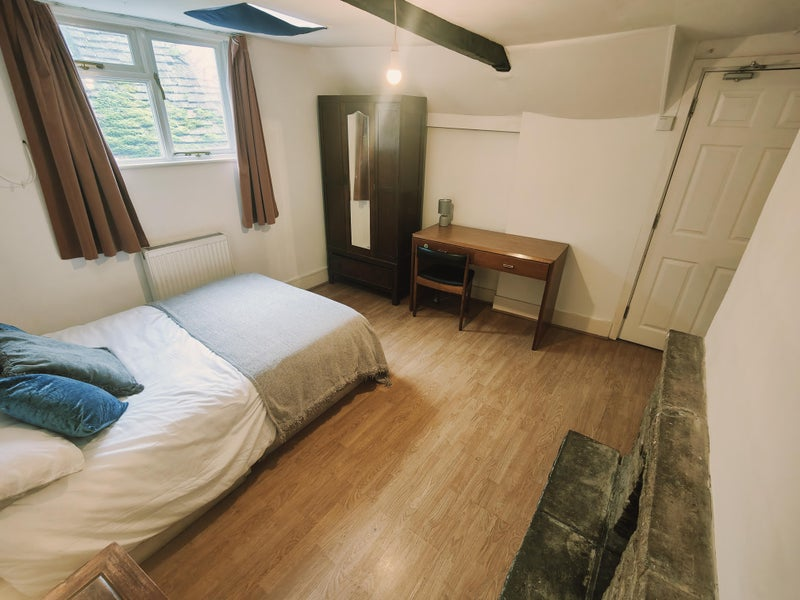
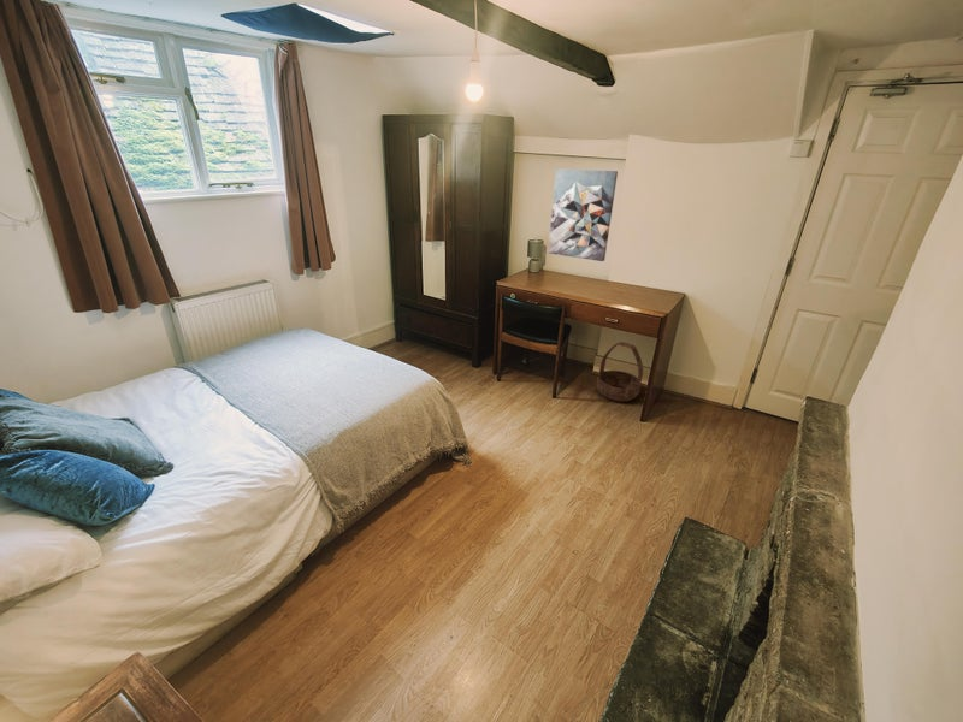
+ wall art (580, 214)
+ basket (620, 371)
